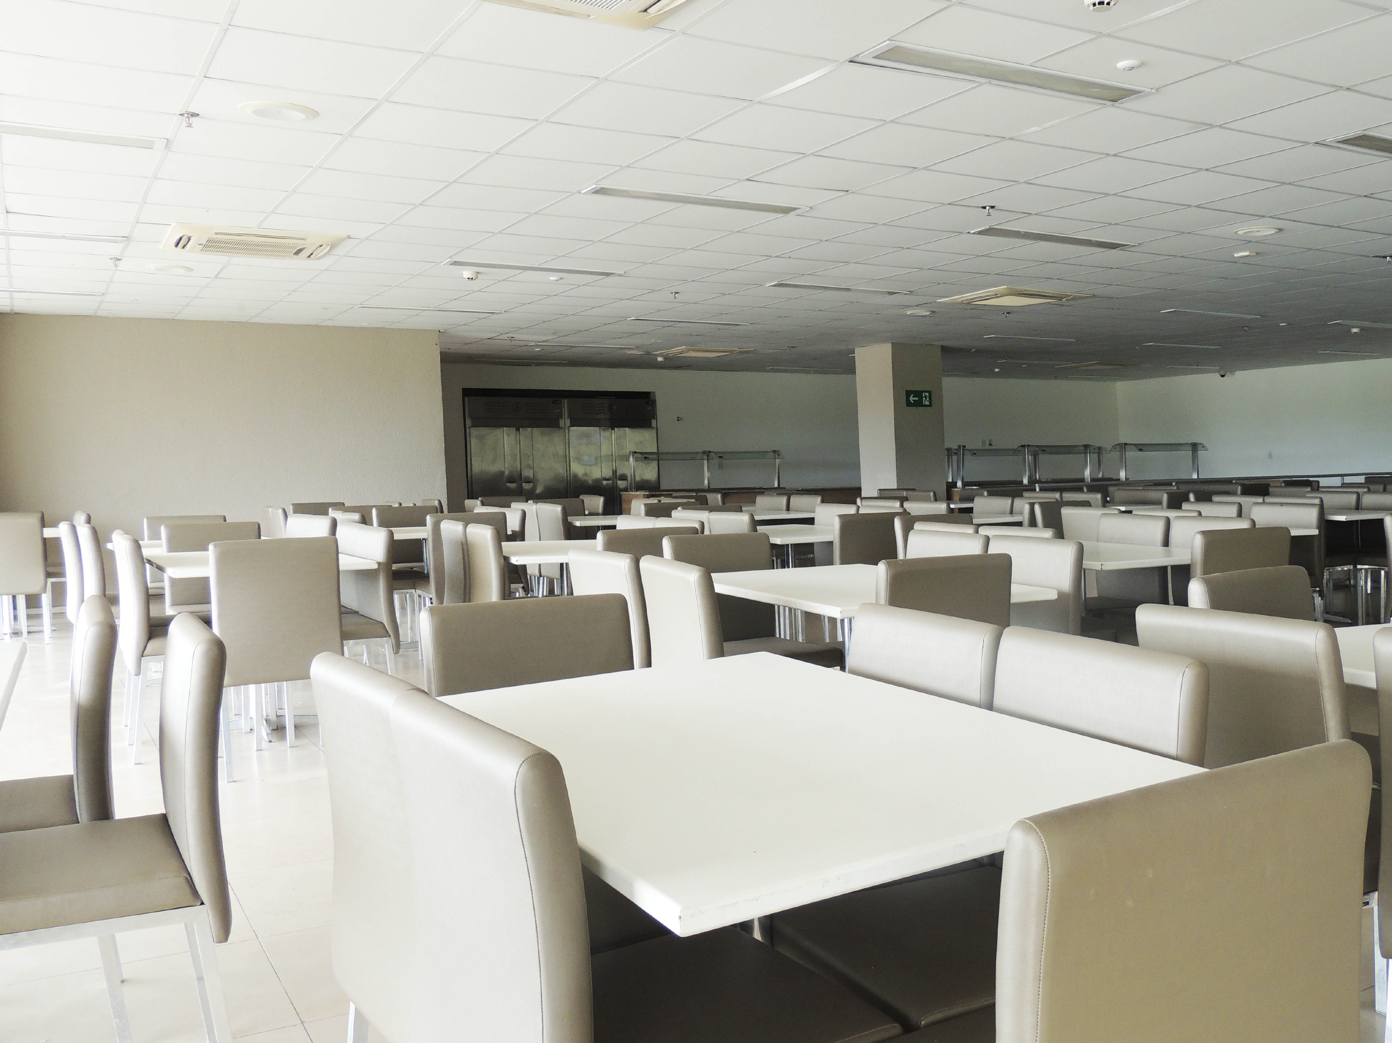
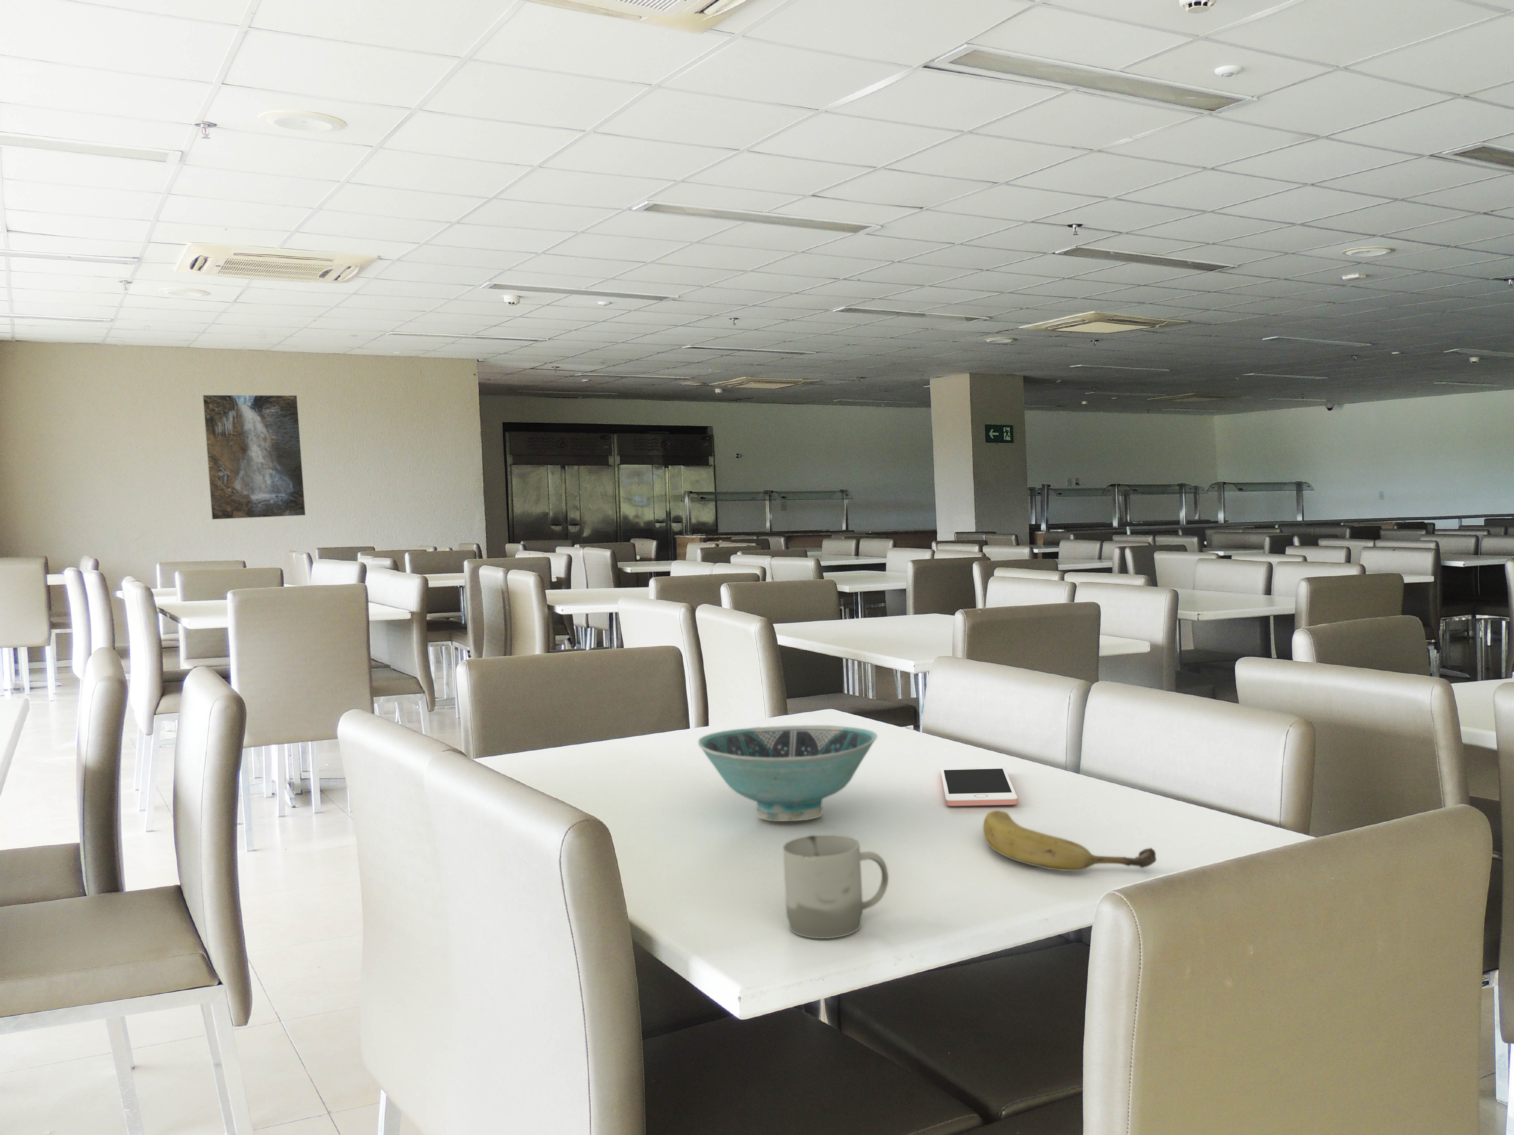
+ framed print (255, 457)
+ cell phone (976, 784)
+ cup (838, 882)
+ fruit (1051, 836)
+ bowl (789, 776)
